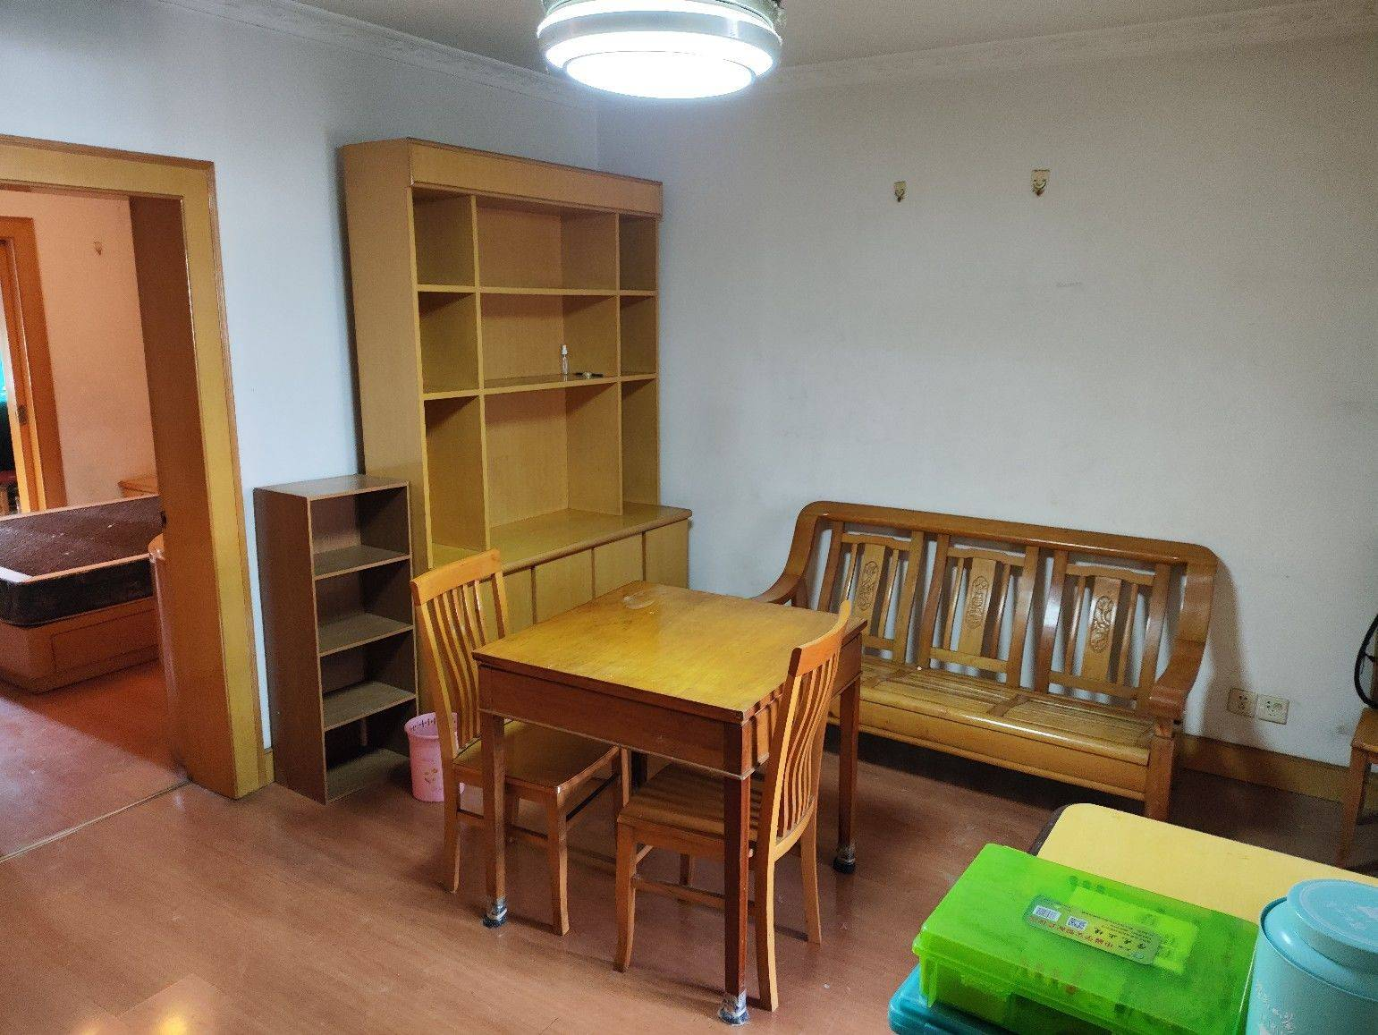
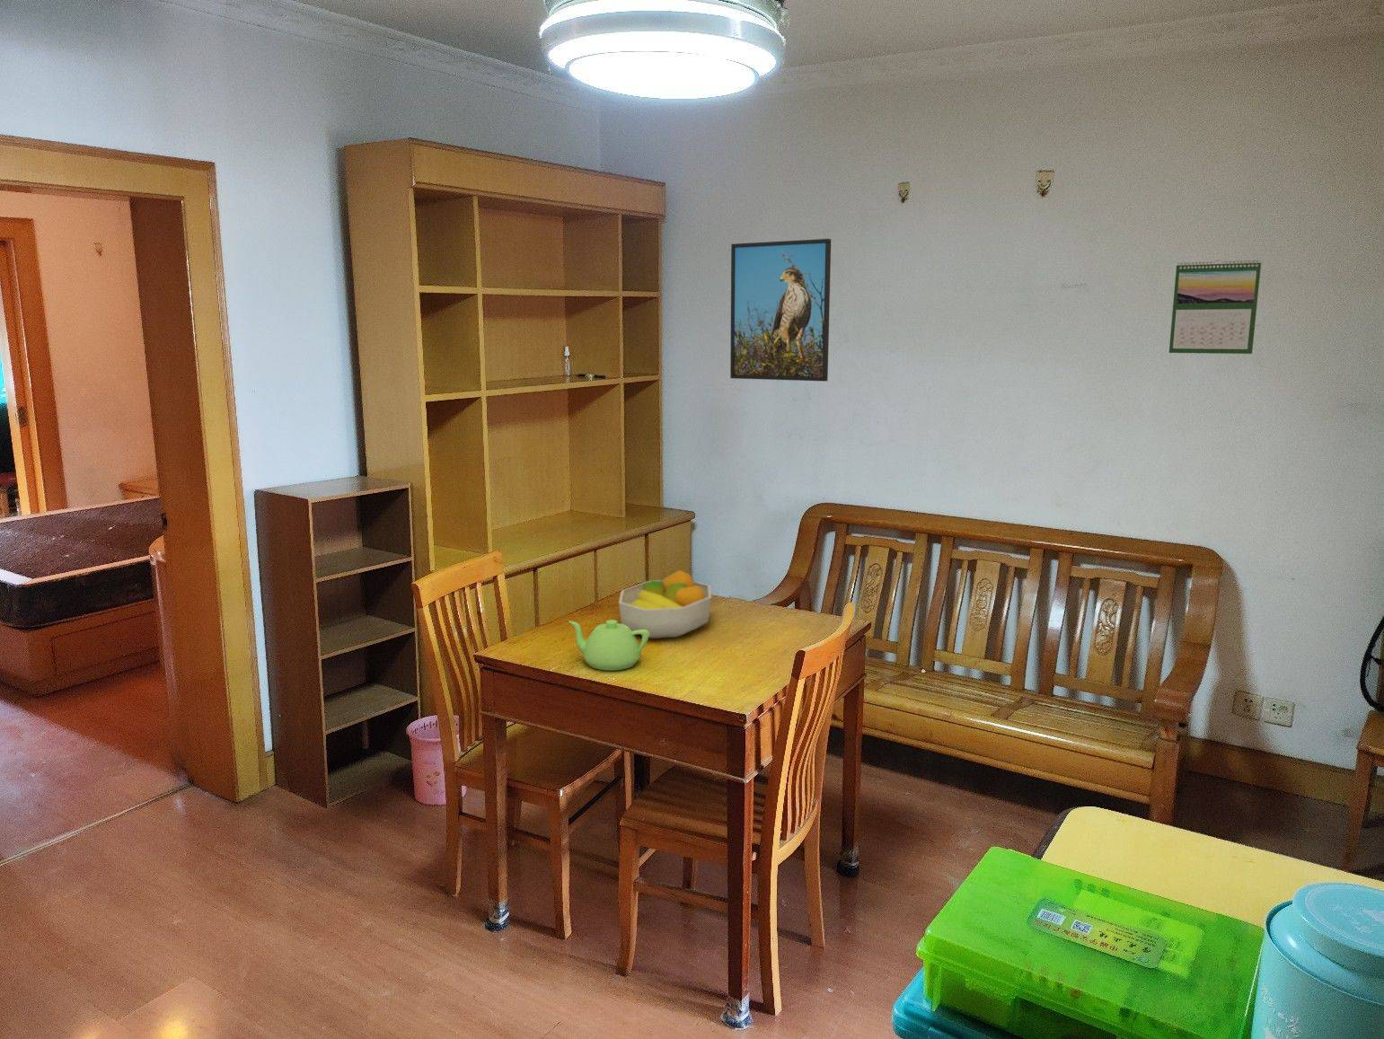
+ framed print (778, 311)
+ teapot (609, 641)
+ calendar (1214, 307)
+ fruit bowl (666, 601)
